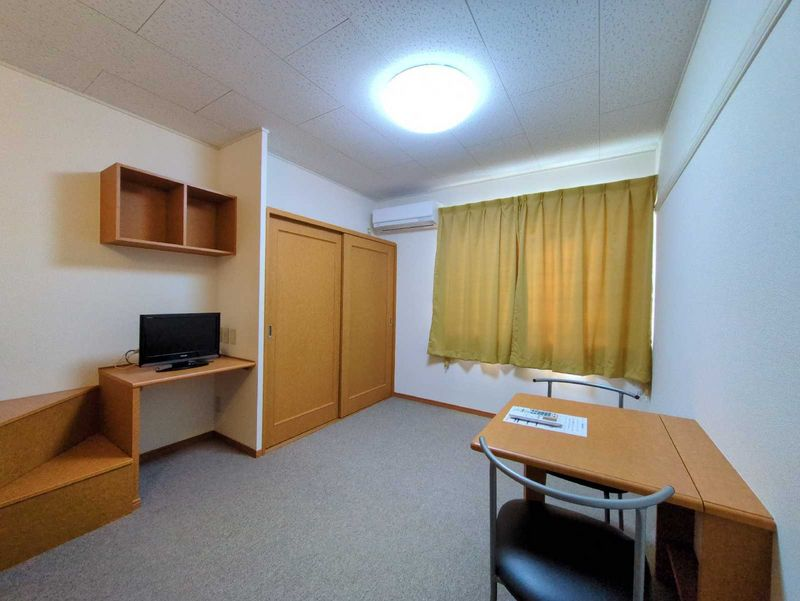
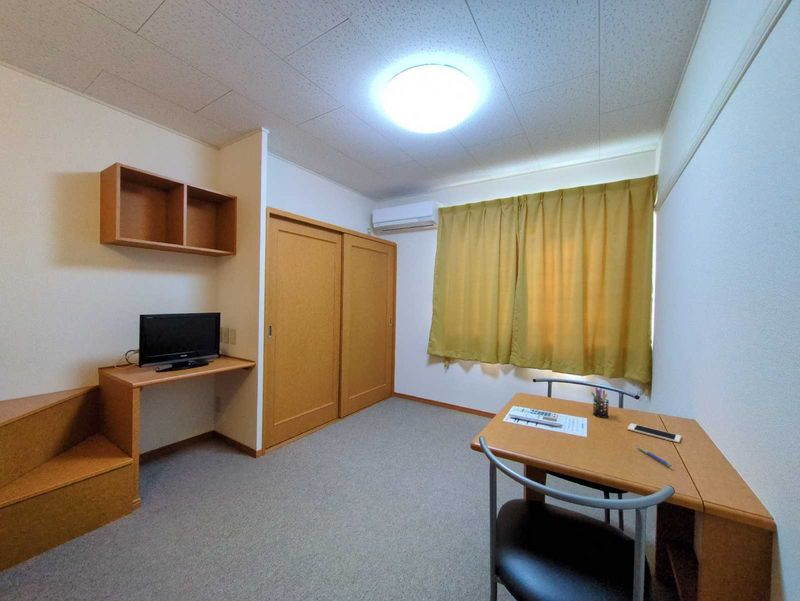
+ cell phone (653, 432)
+ pen holder (598, 401)
+ pen (652, 455)
